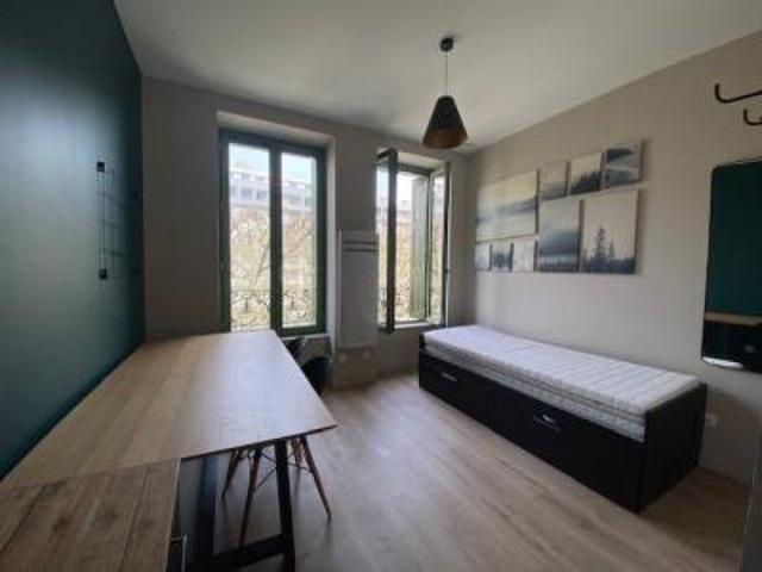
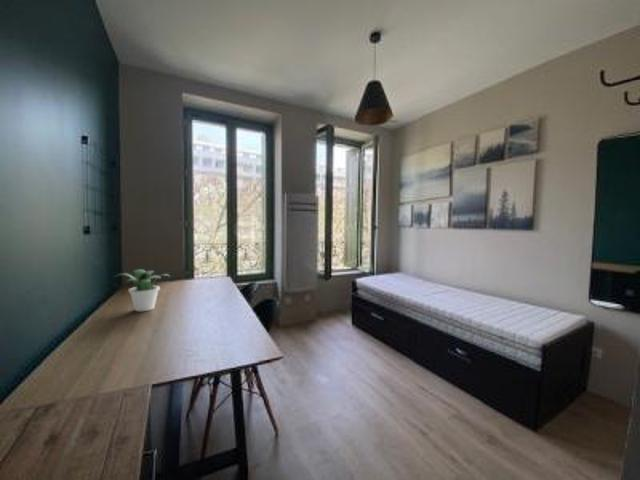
+ potted plant (142, 289)
